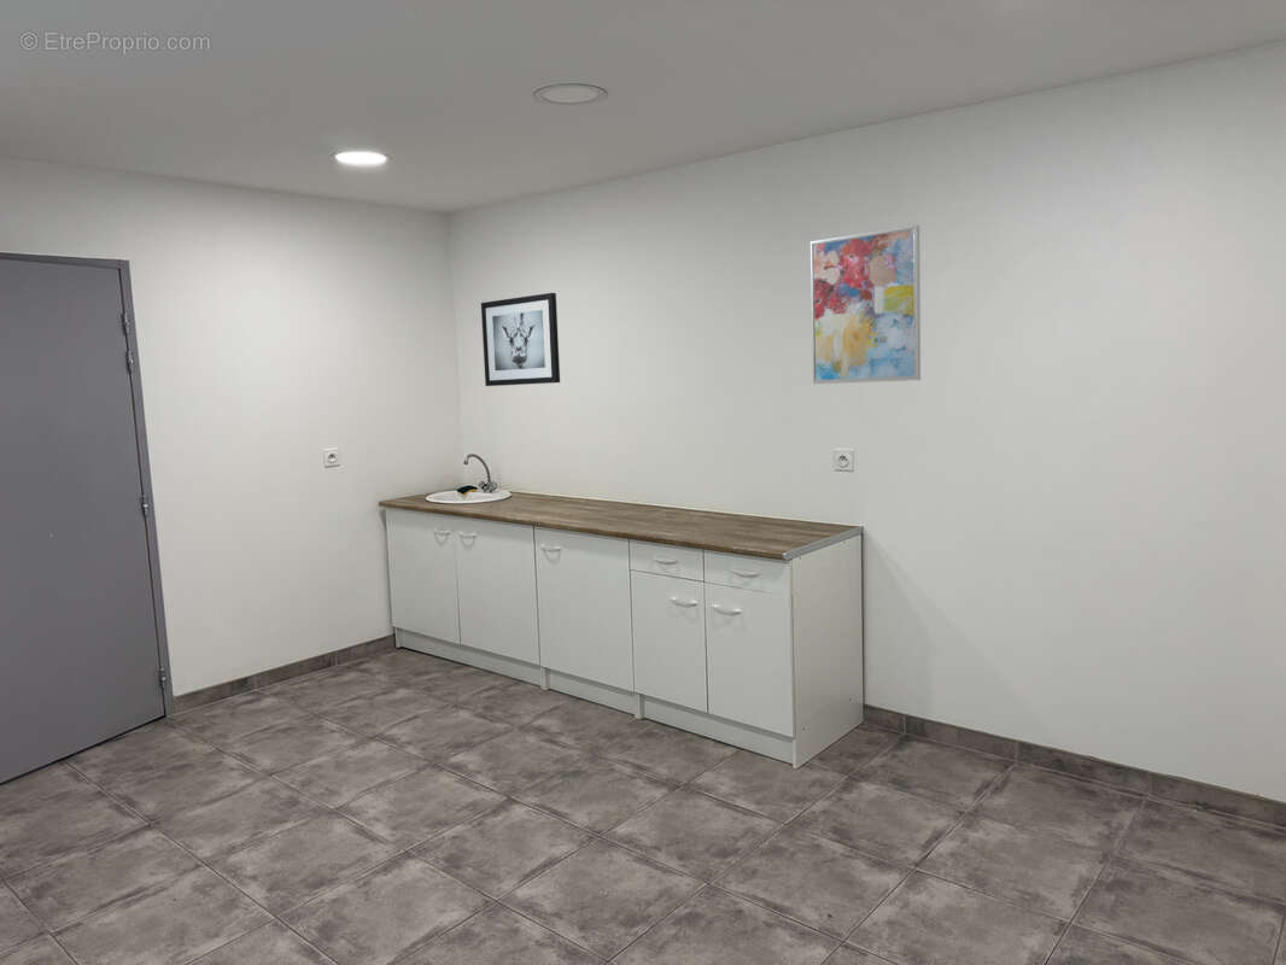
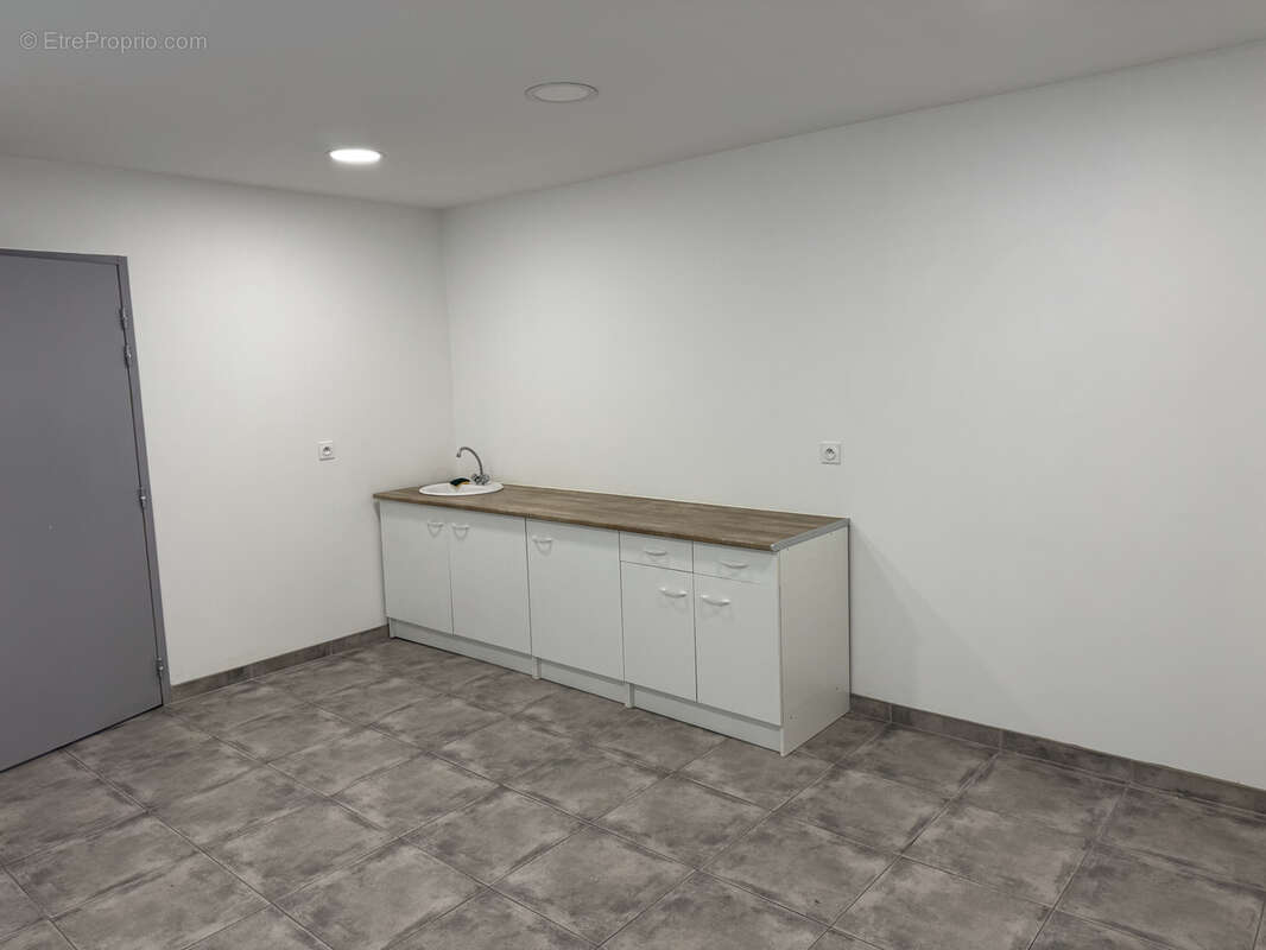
- wall art (864, 308)
- wall art (519, 341)
